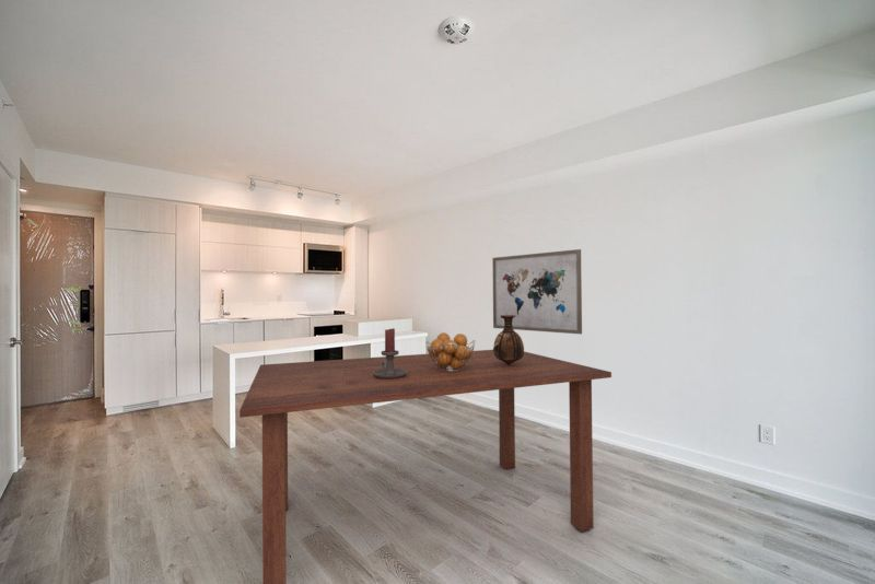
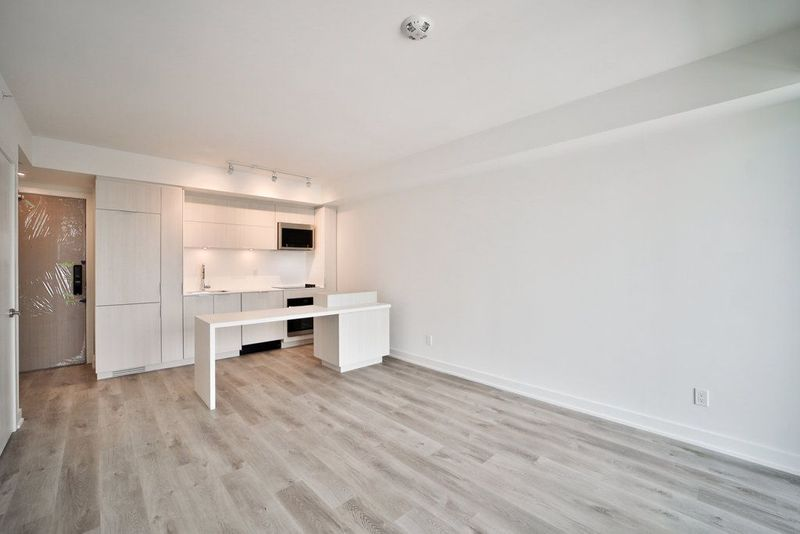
- dining table (415, 398)
- candle holder (388, 351)
- wall art (533, 292)
- vase (508, 339)
- fruit basket (450, 350)
